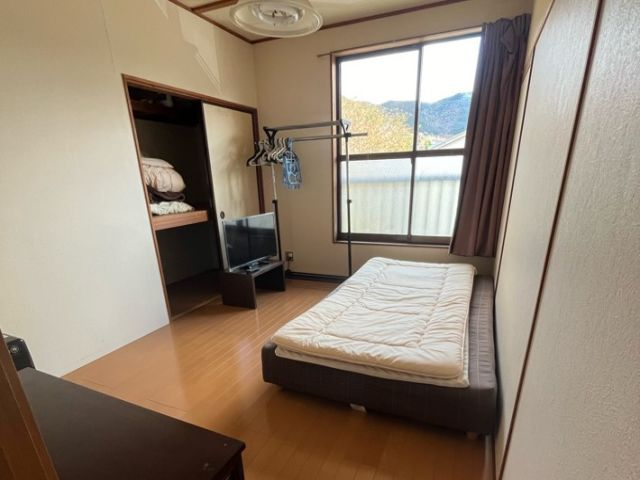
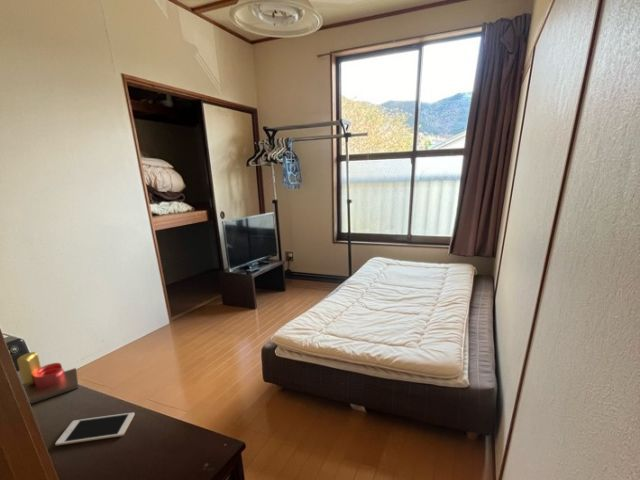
+ candle (45, 372)
+ cell phone (97, 428)
